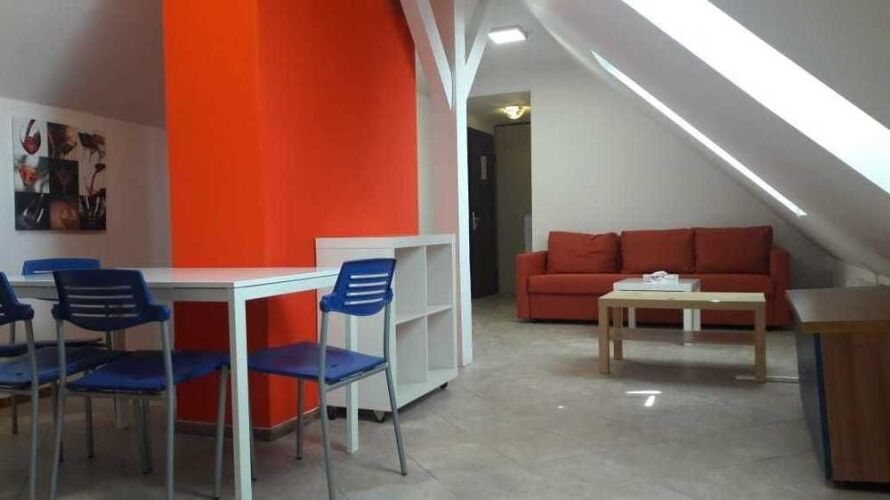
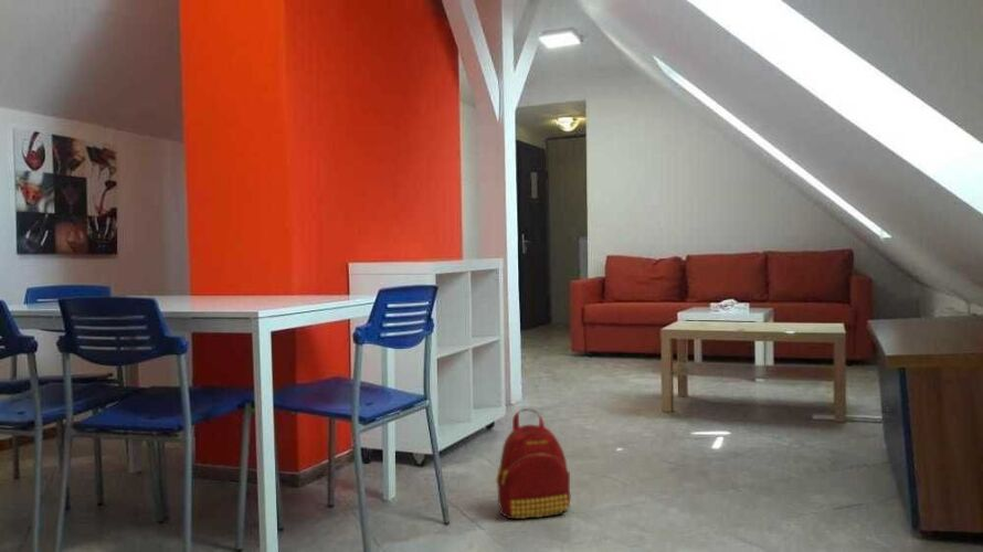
+ backpack (531, 461)
